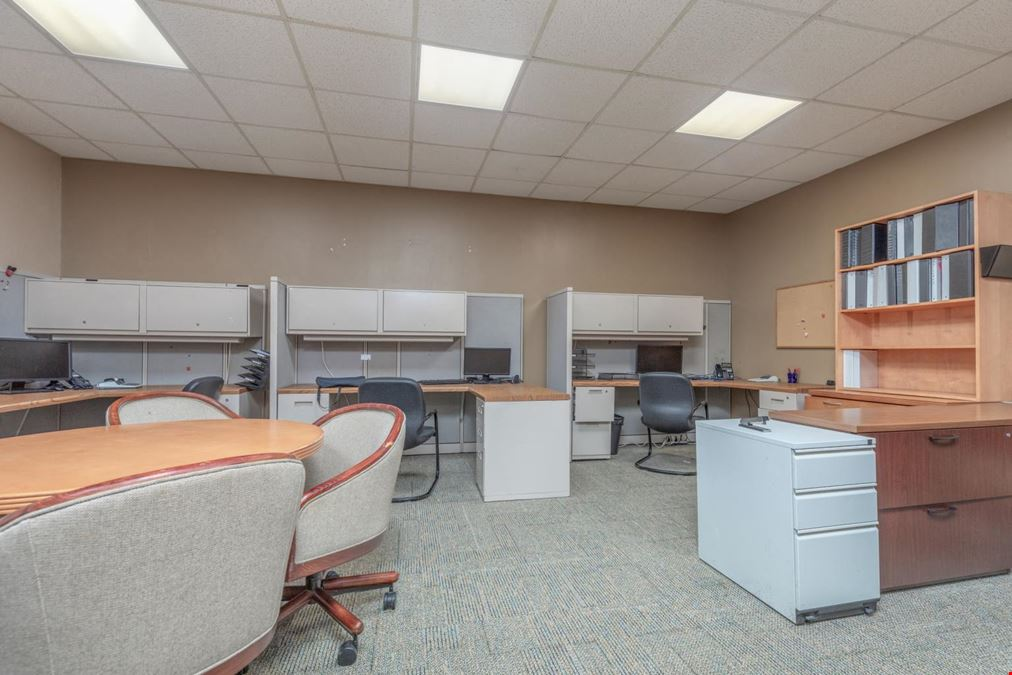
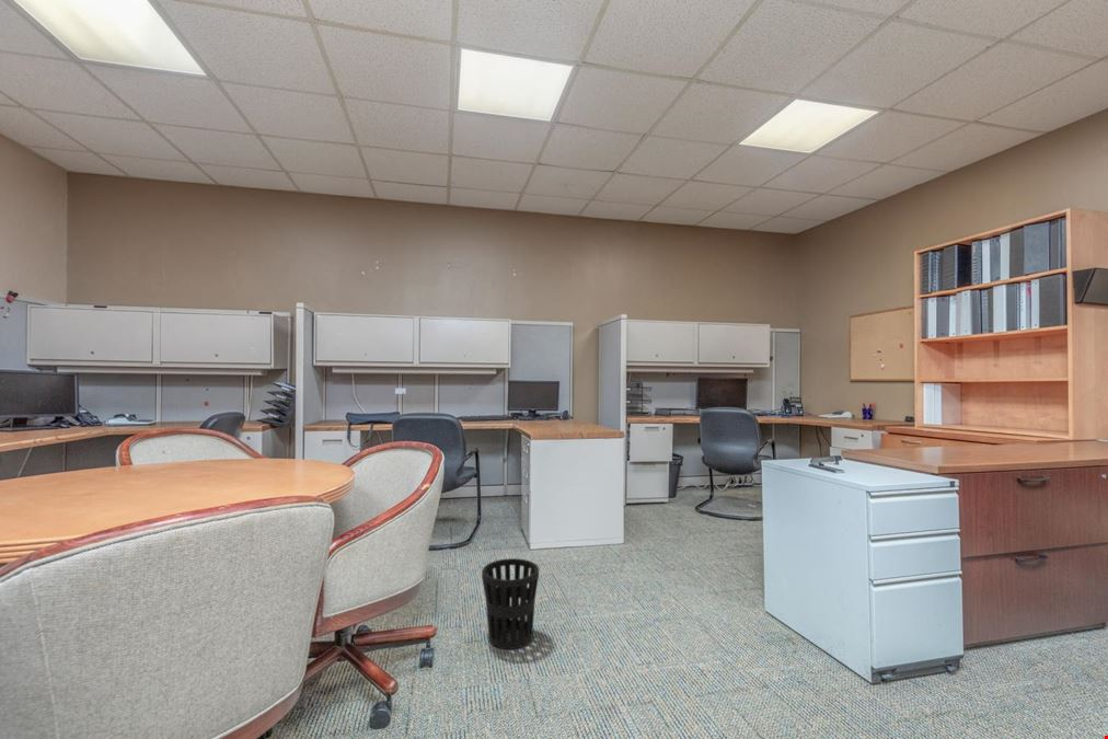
+ wastebasket (509, 602)
